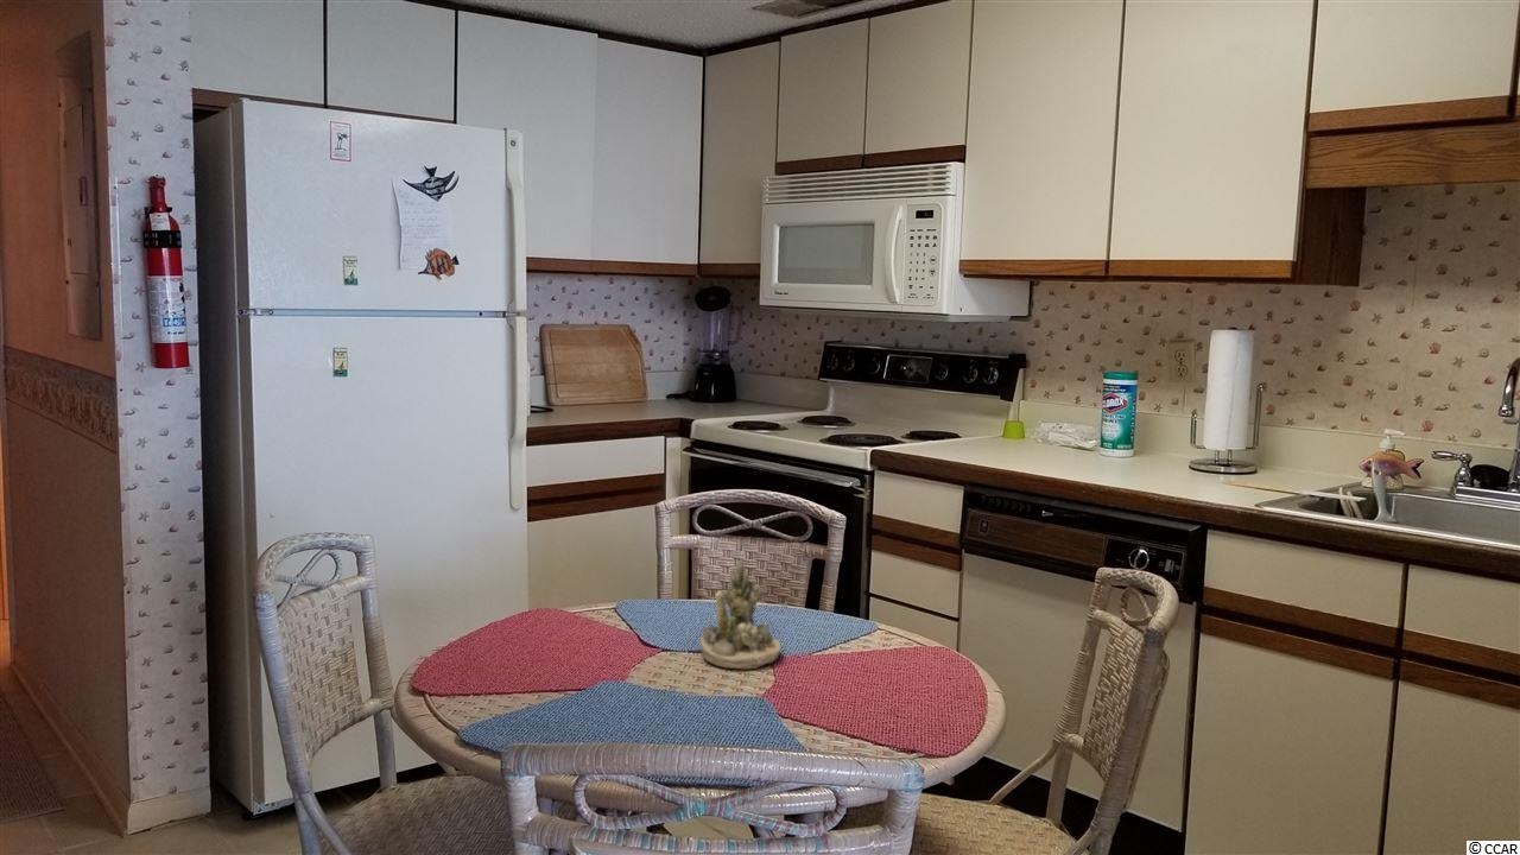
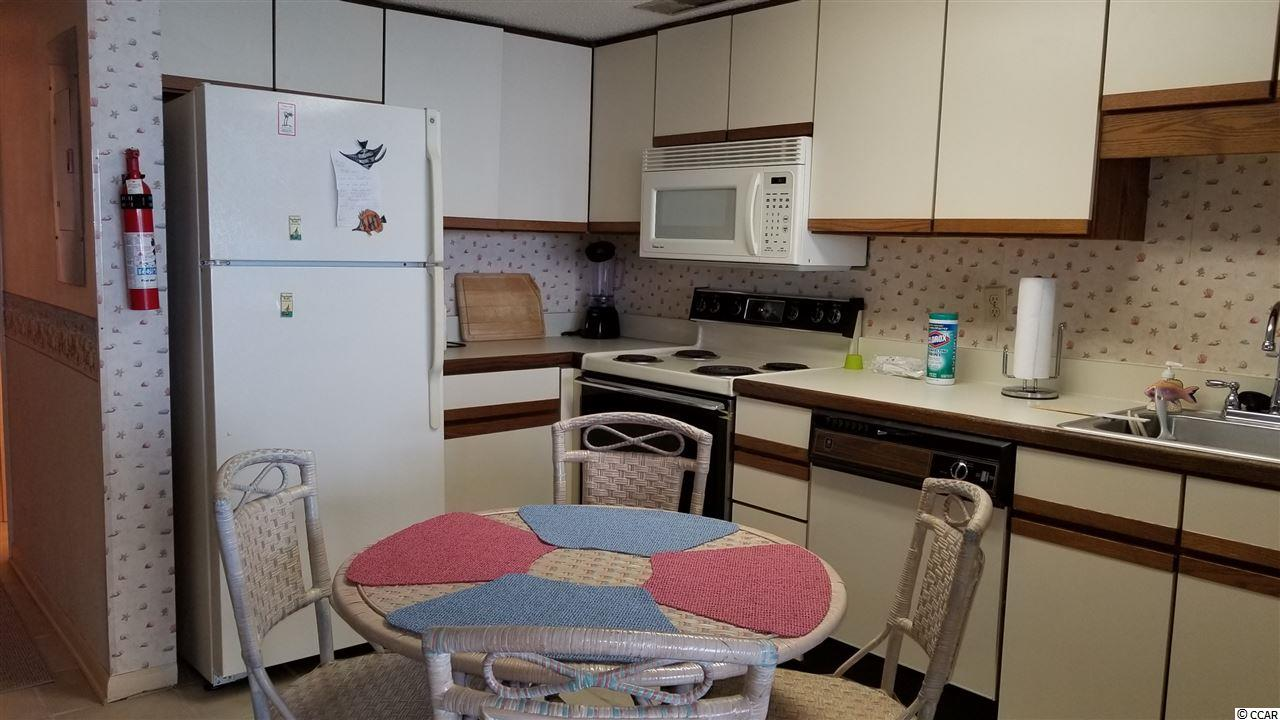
- succulent planter (741, 610)
